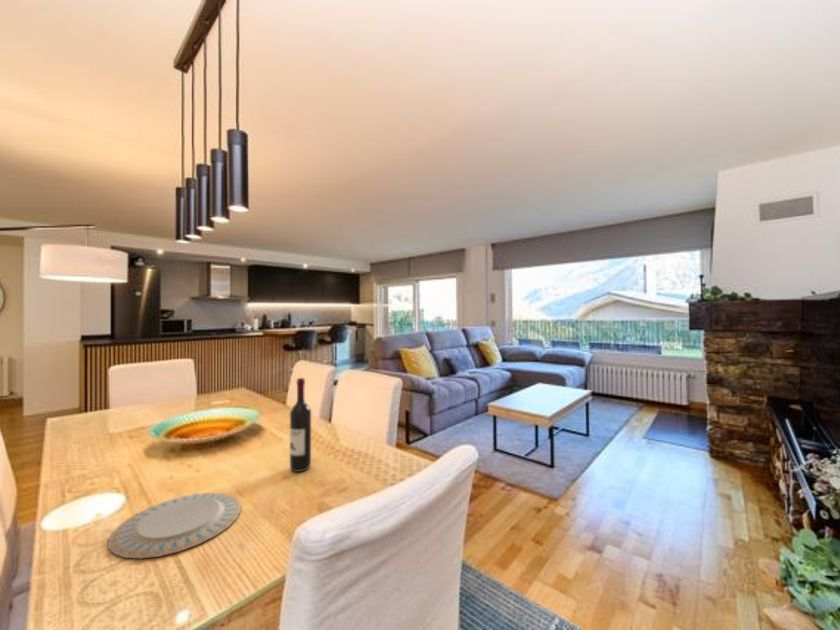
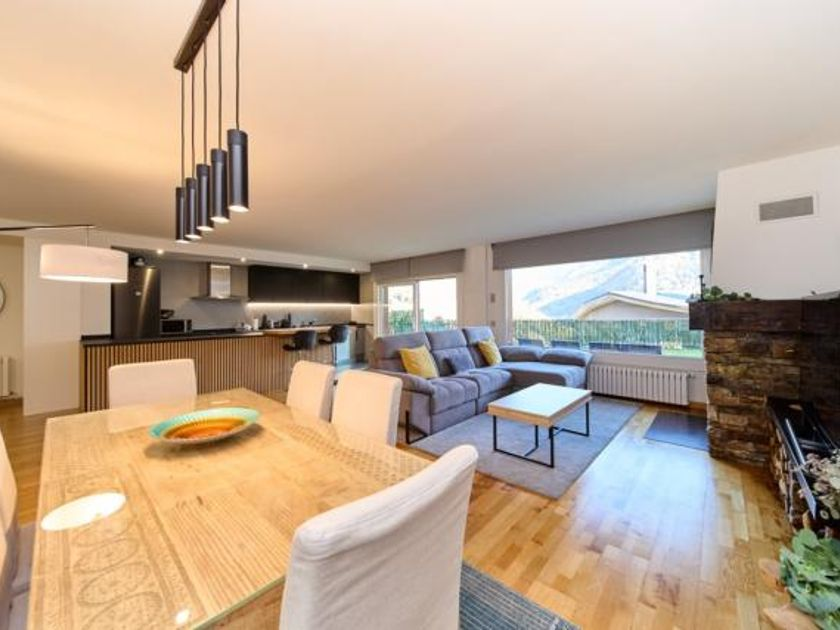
- chinaware (180, 518)
- wine bottle (300, 423)
